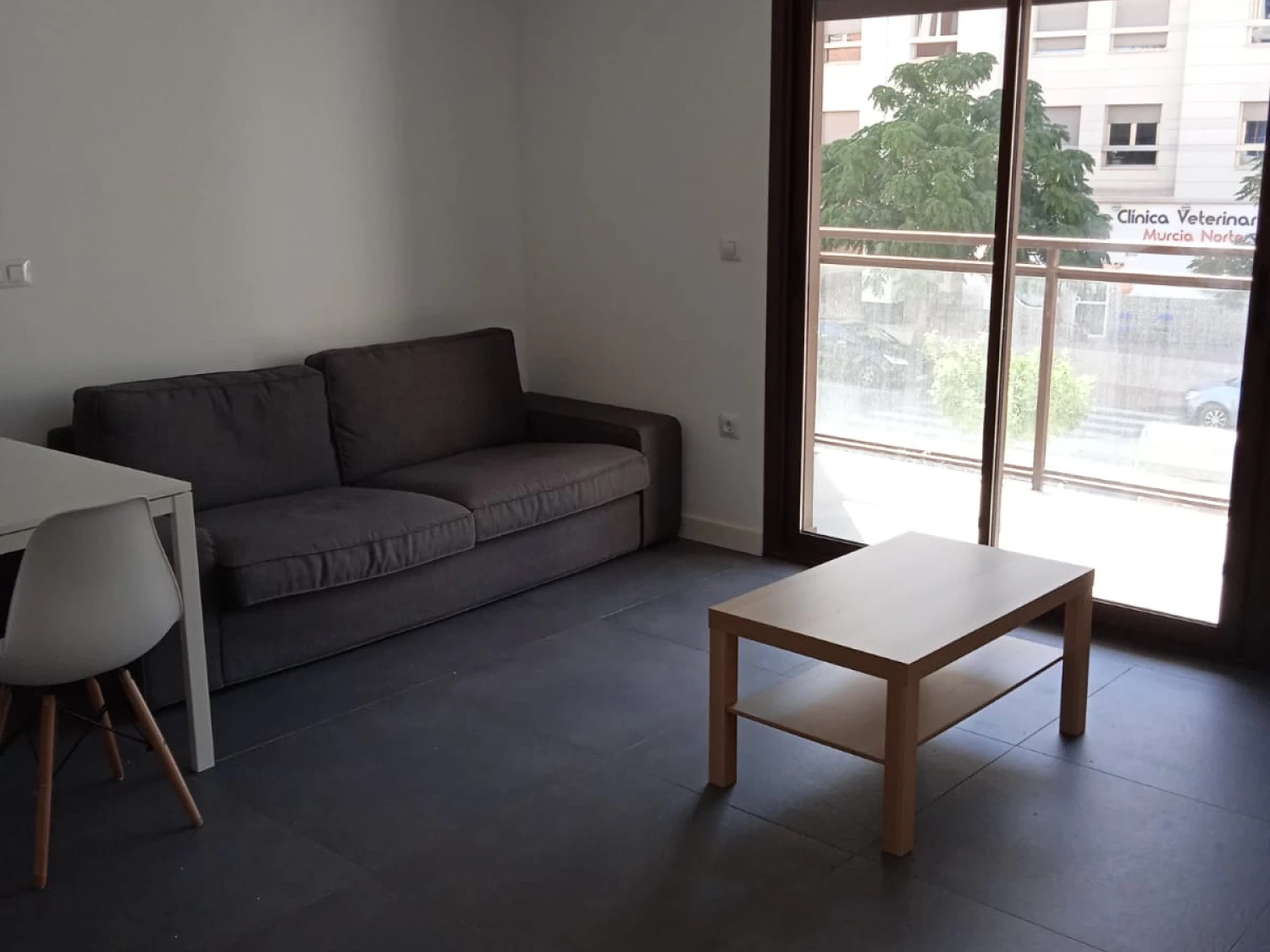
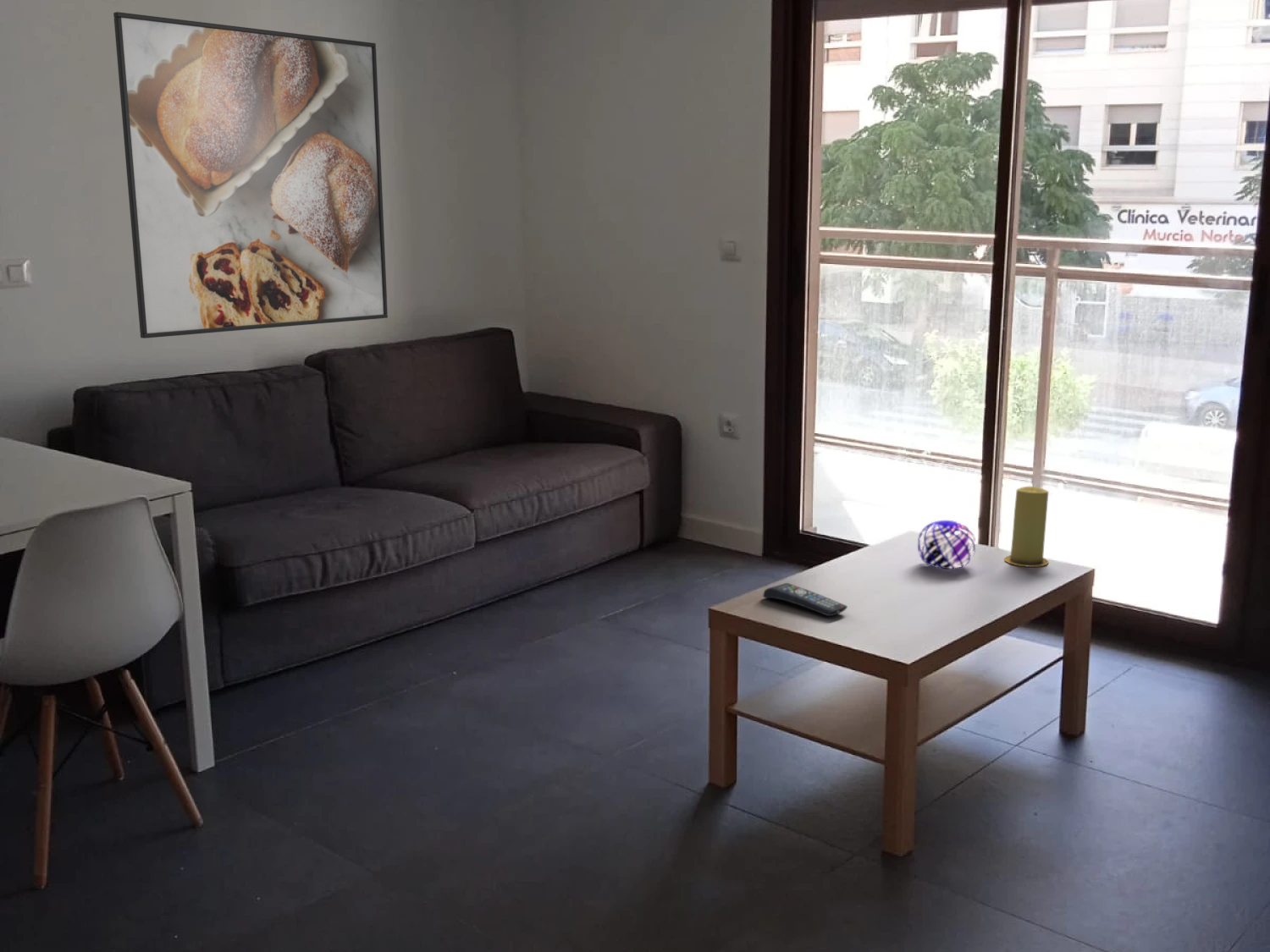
+ decorative orb (946, 544)
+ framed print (265, 181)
+ remote control (803, 598)
+ candle (1029, 525)
